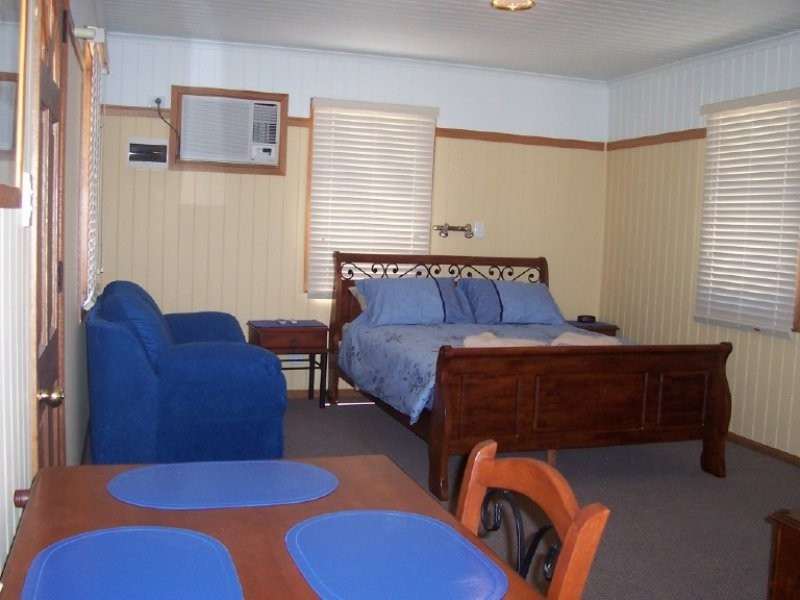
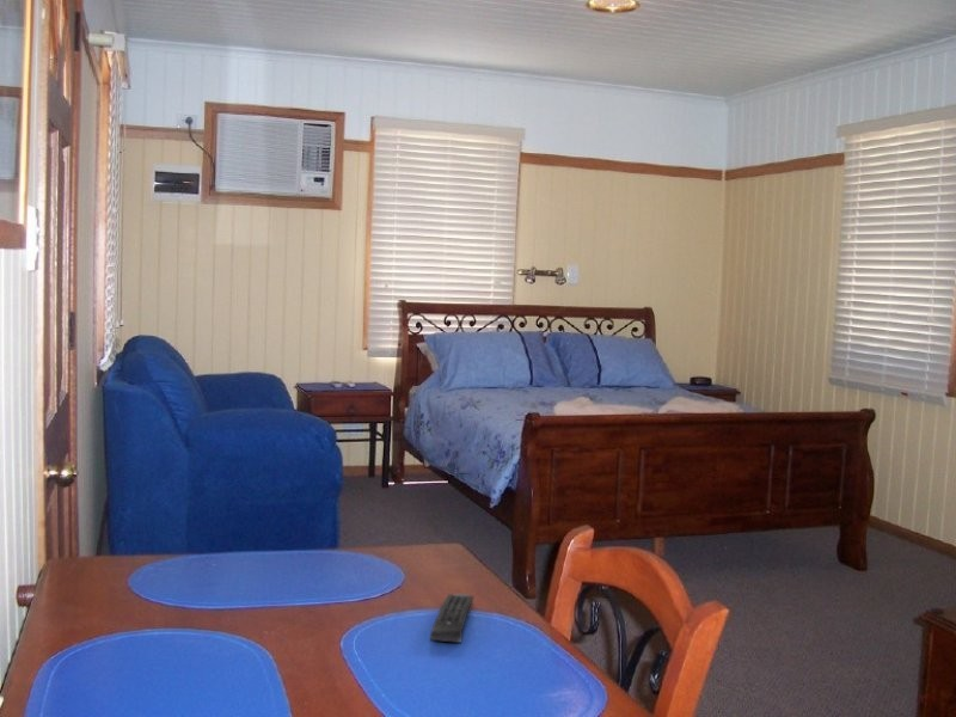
+ remote control (453, 613)
